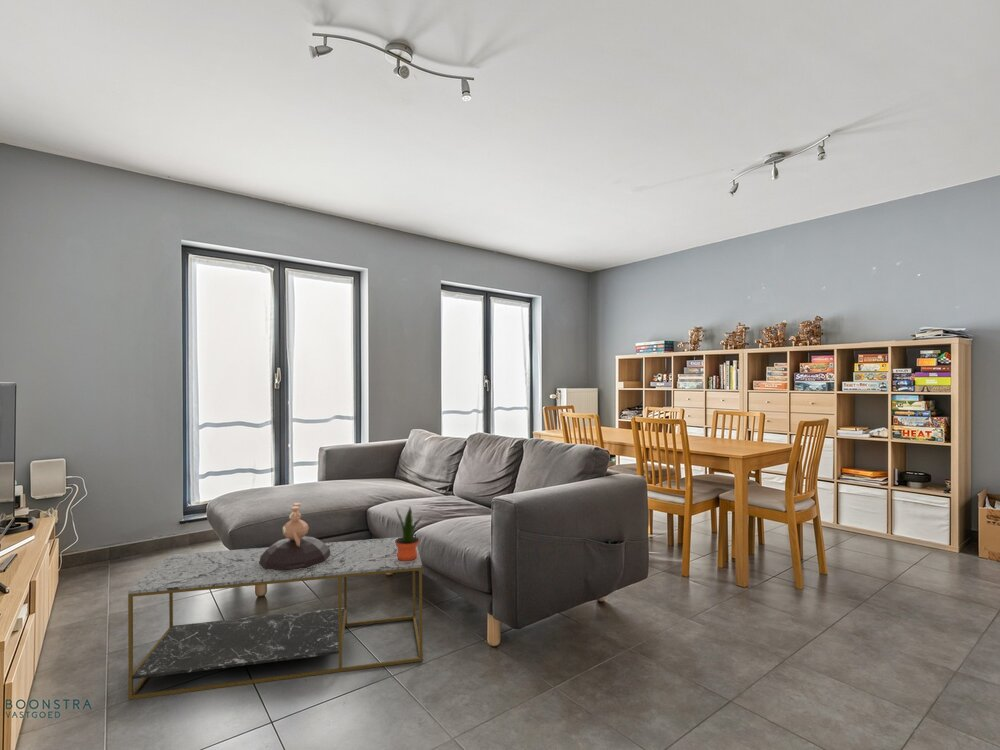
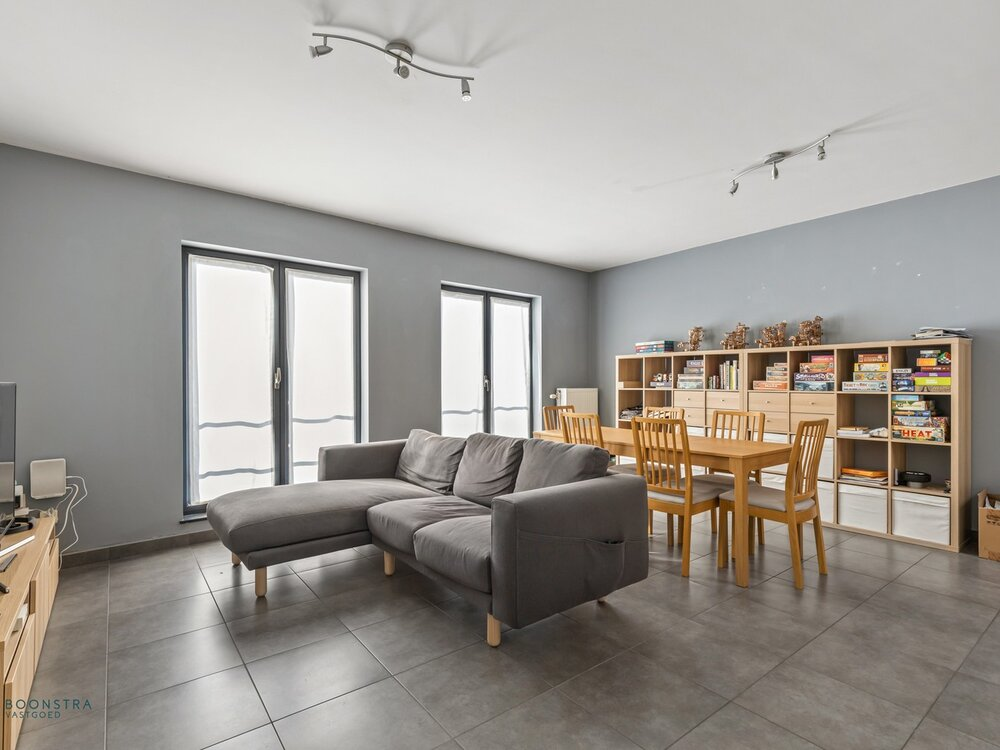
- potted plant (409, 530)
- decorative bowl (295, 531)
- coffee table (292, 613)
